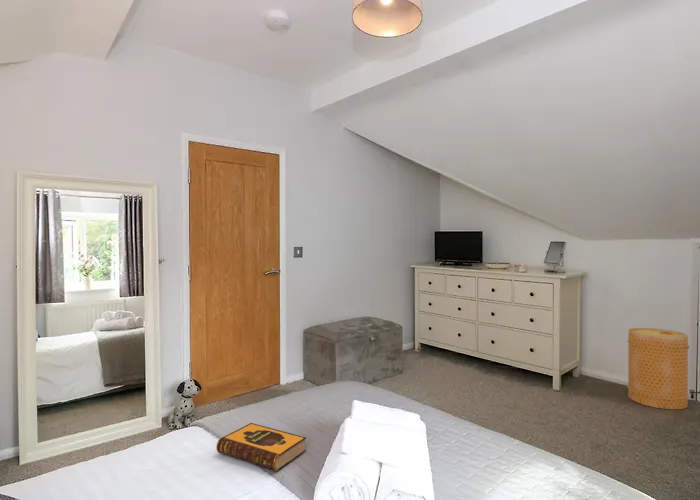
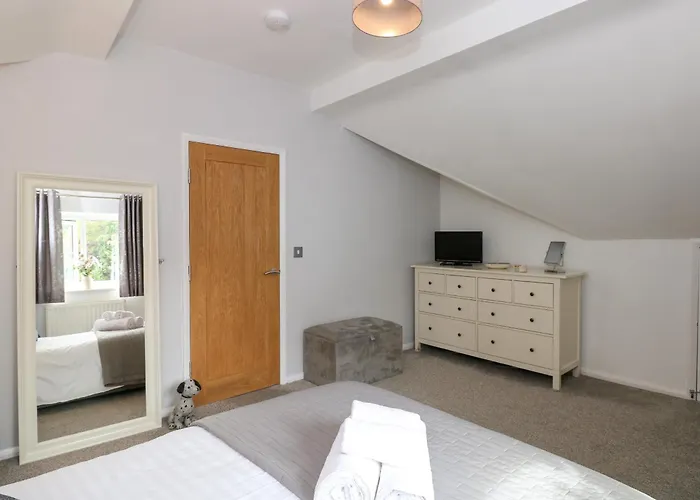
- basket (657, 366)
- hardback book (261, 445)
